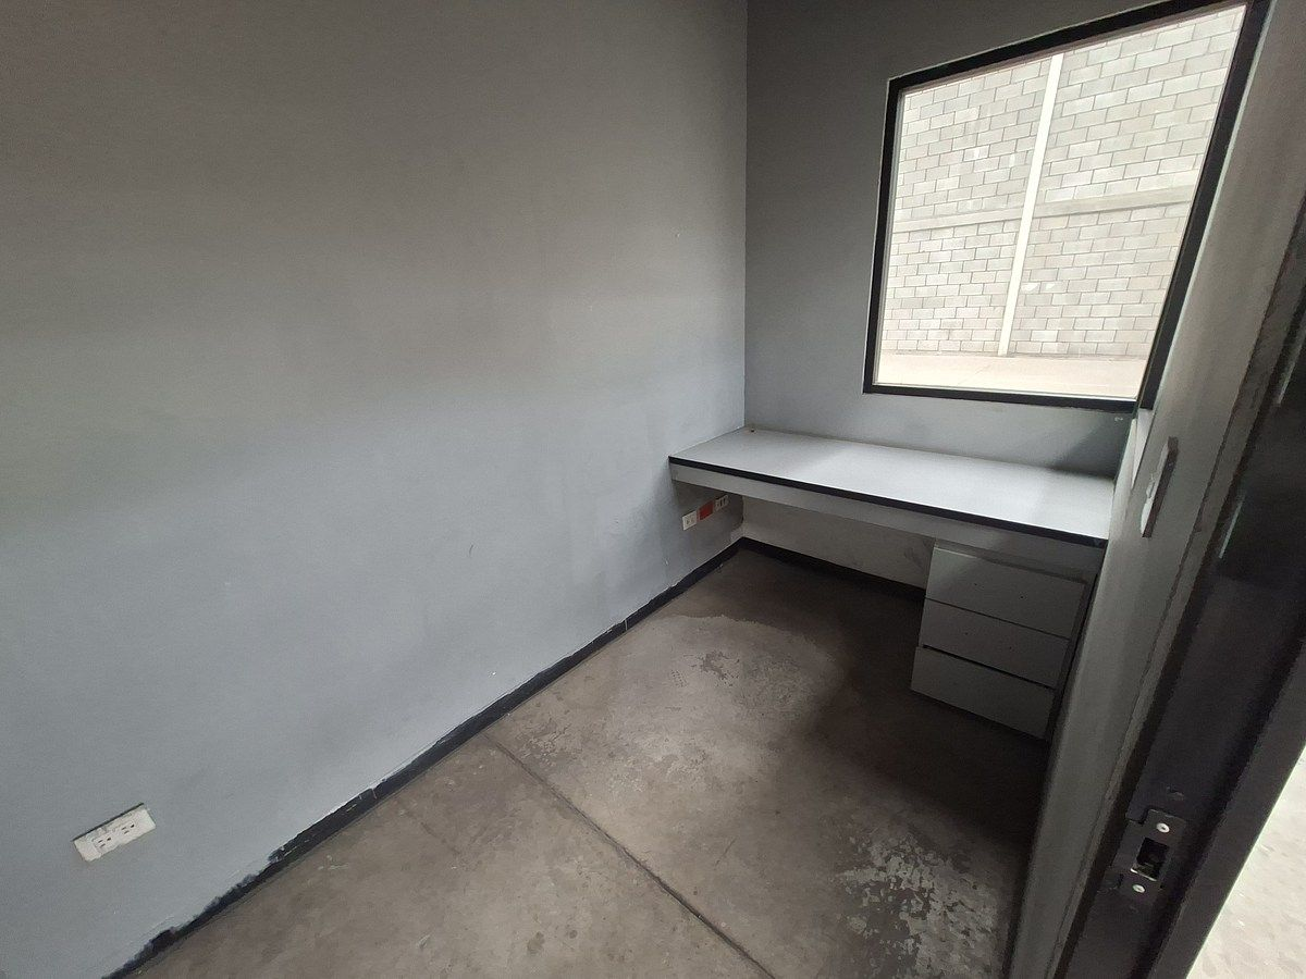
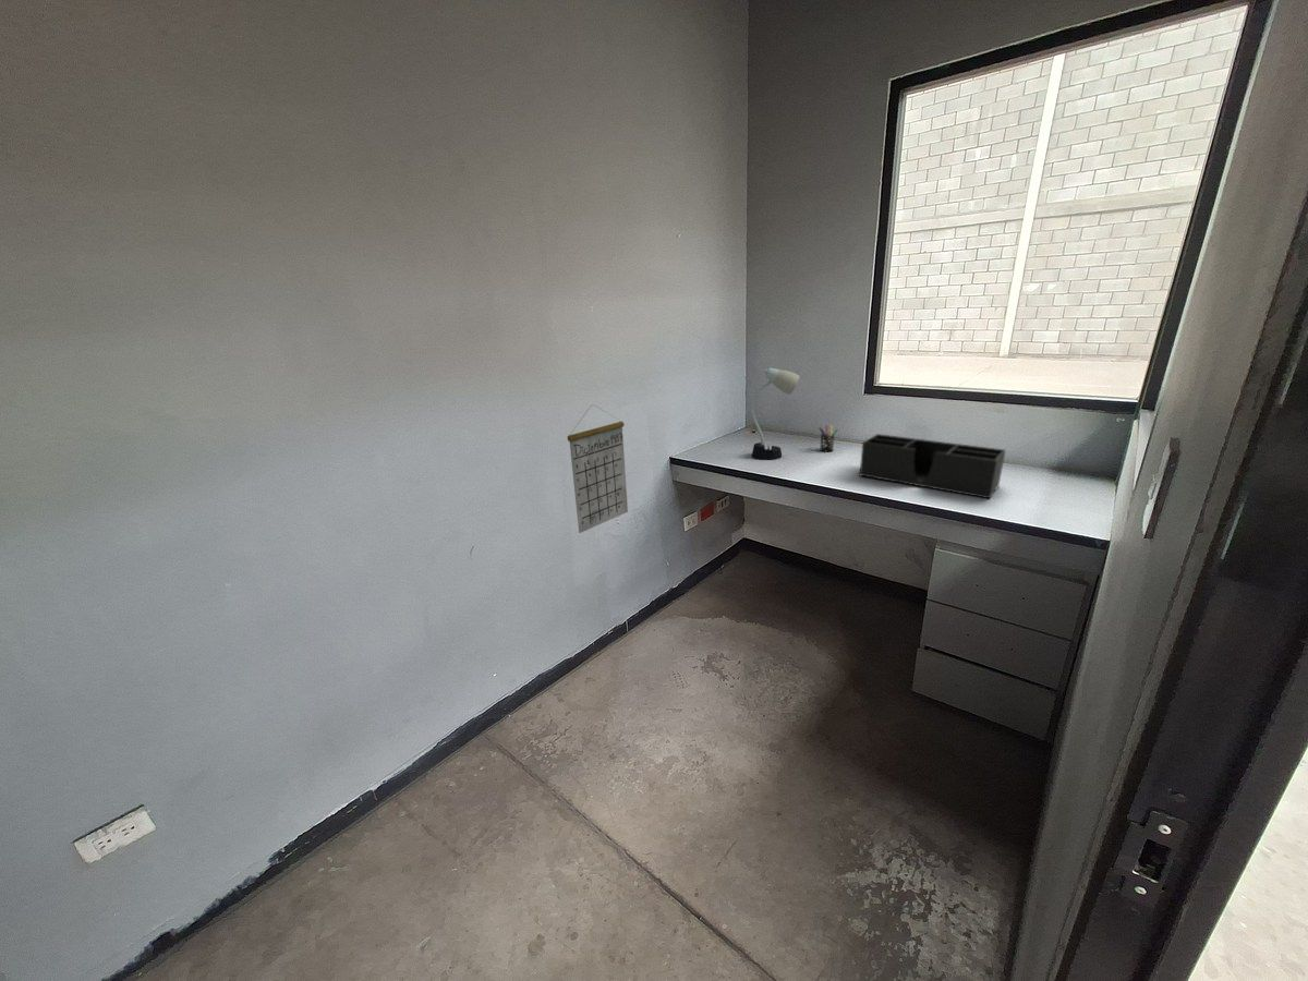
+ desk organizer (928, 463)
+ desk lamp (756, 422)
+ pen holder (828, 436)
+ calendar (600, 464)
